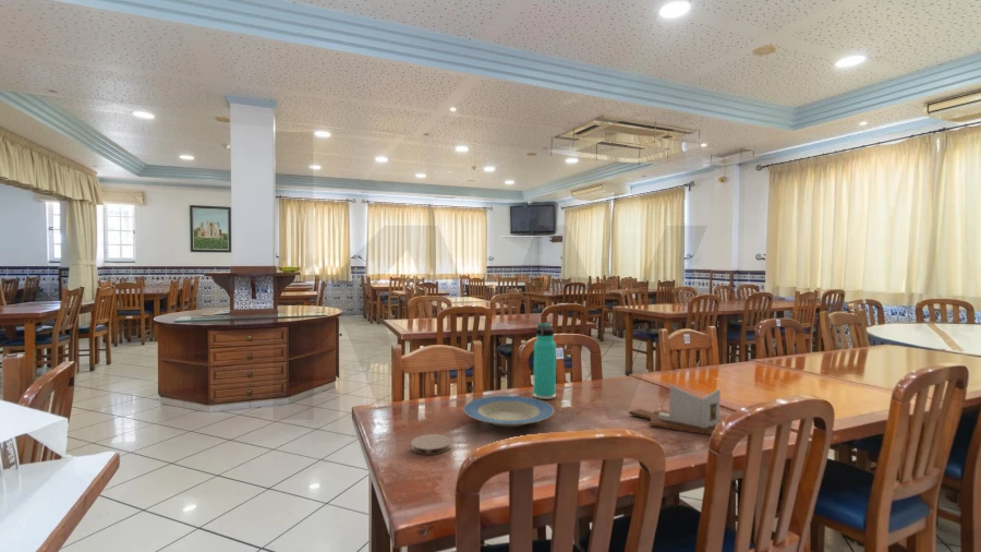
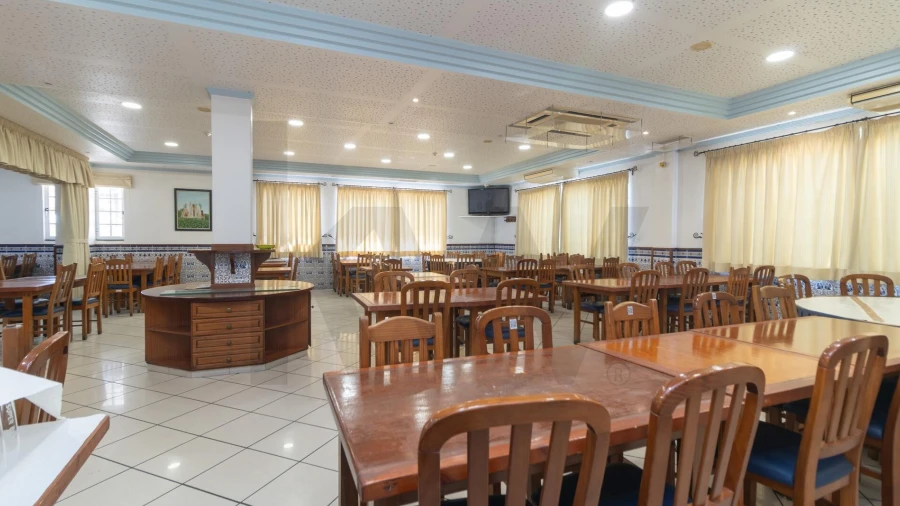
- thermos bottle (544, 359)
- plate (508, 413)
- coaster (431, 444)
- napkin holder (679, 403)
